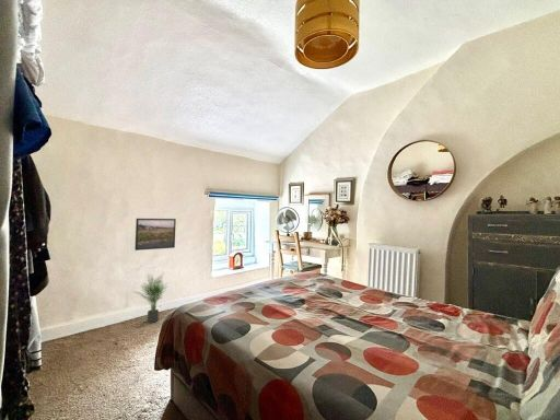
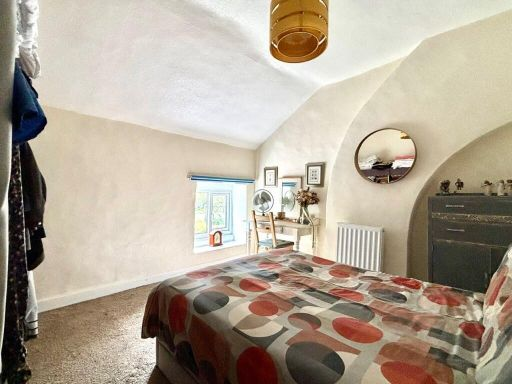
- potted plant (151, 295)
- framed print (155, 233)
